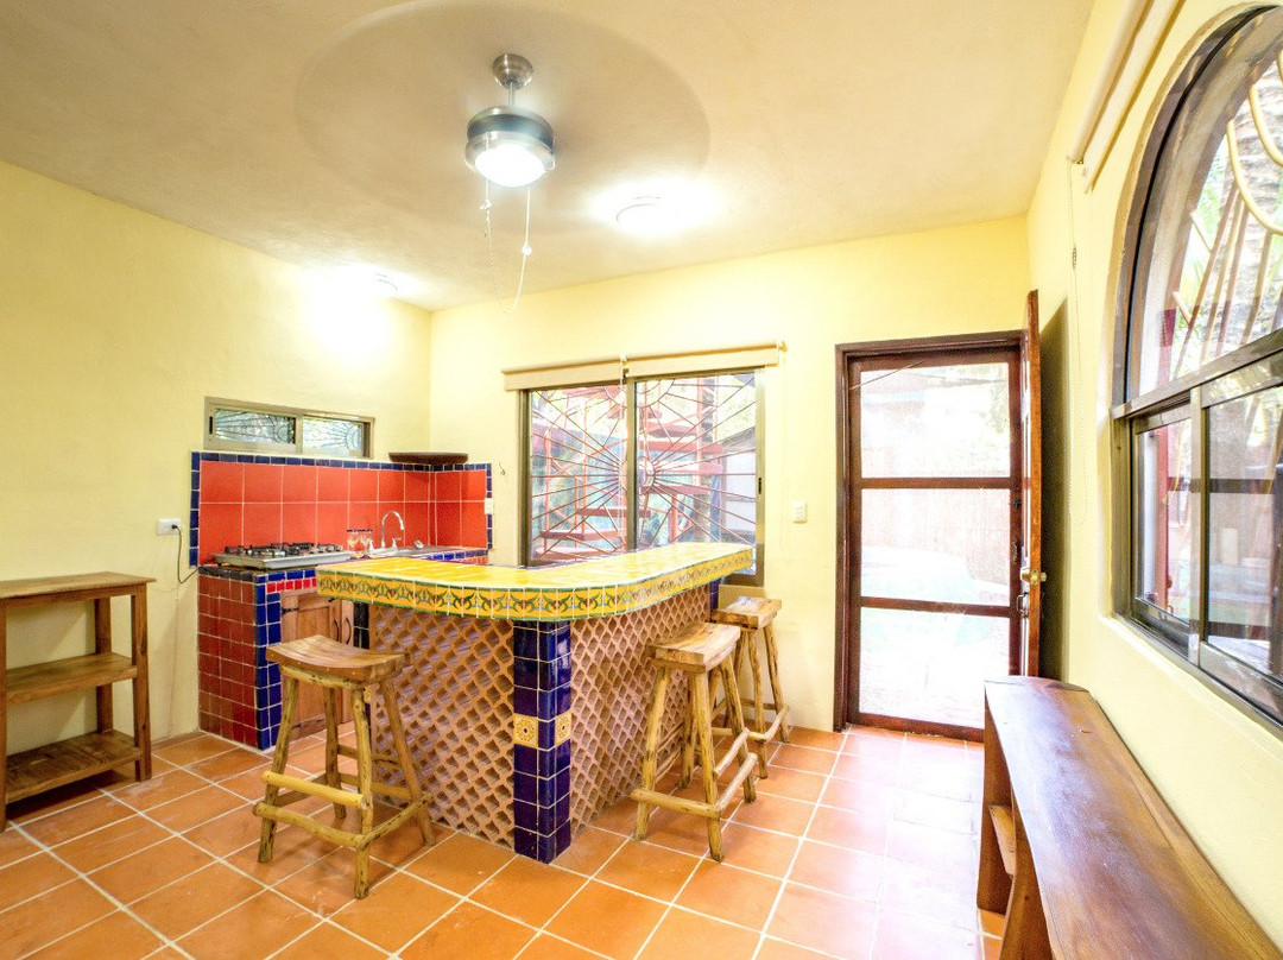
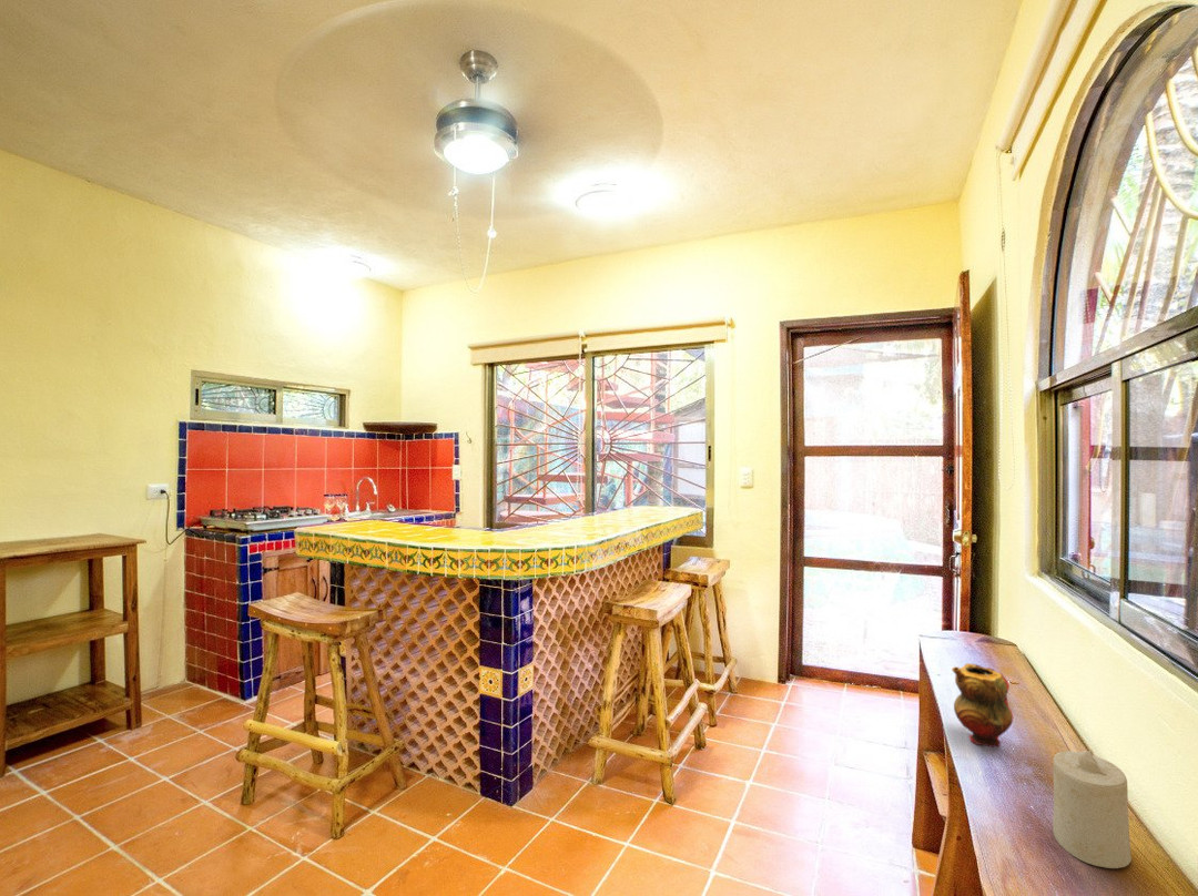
+ candle (1090, 798)
+ teapot (984, 700)
